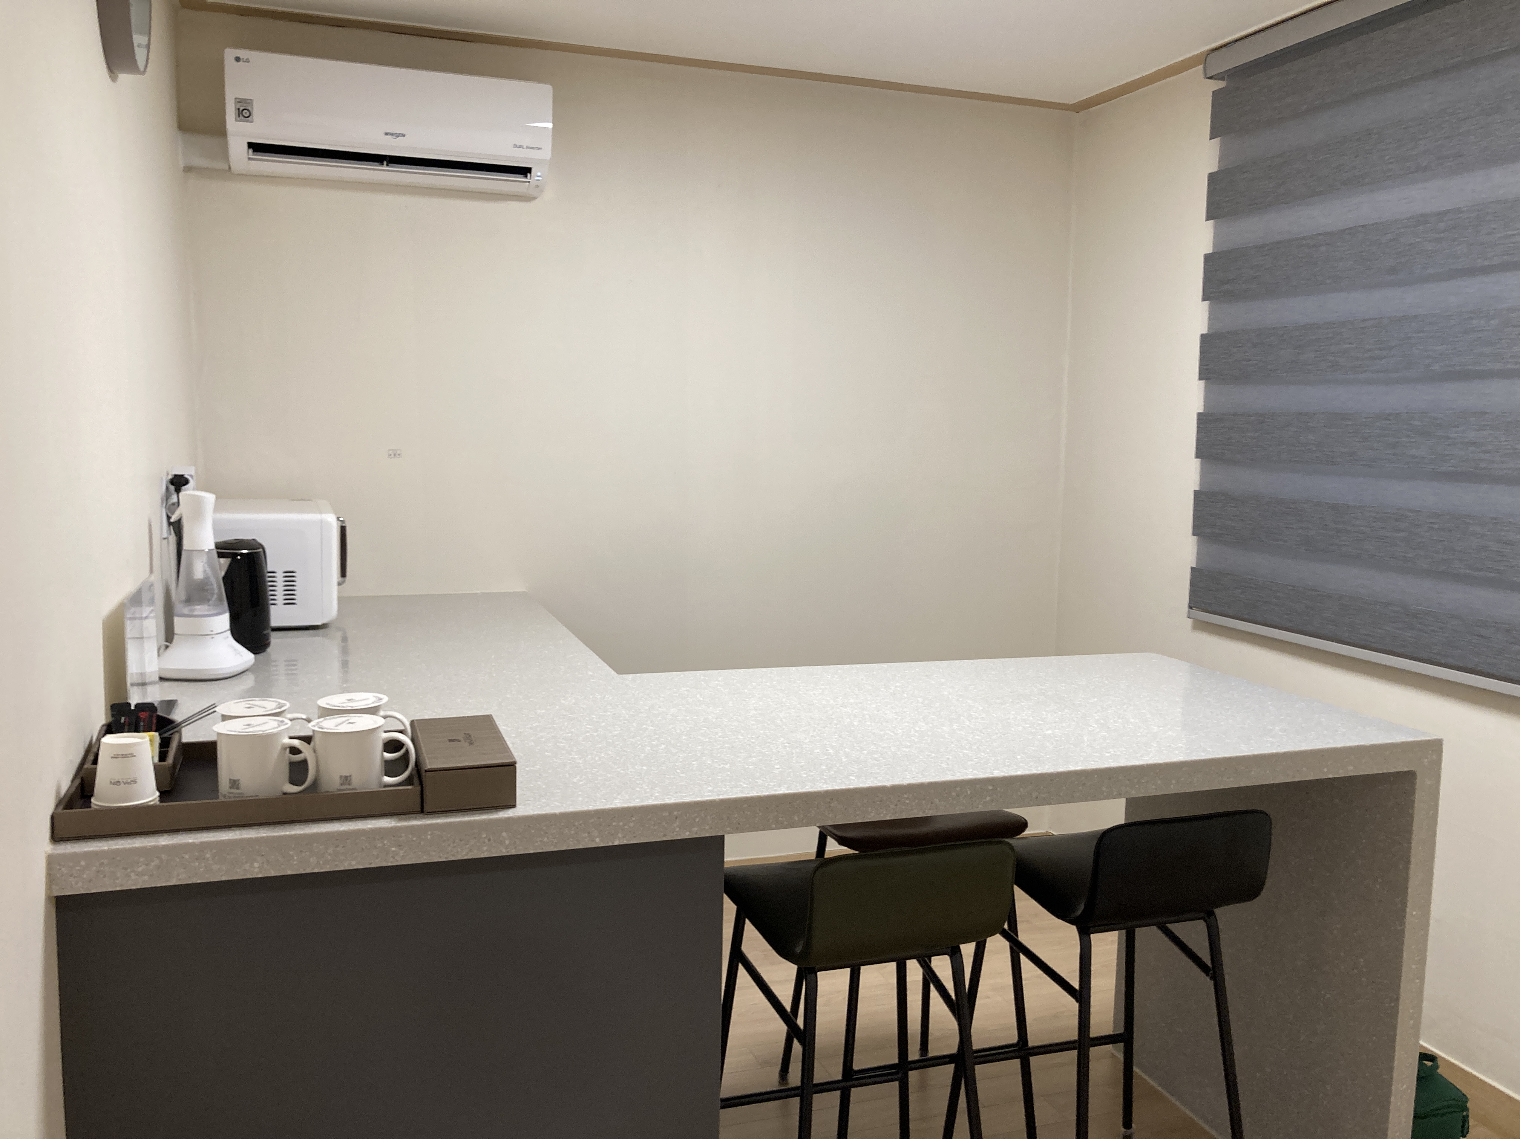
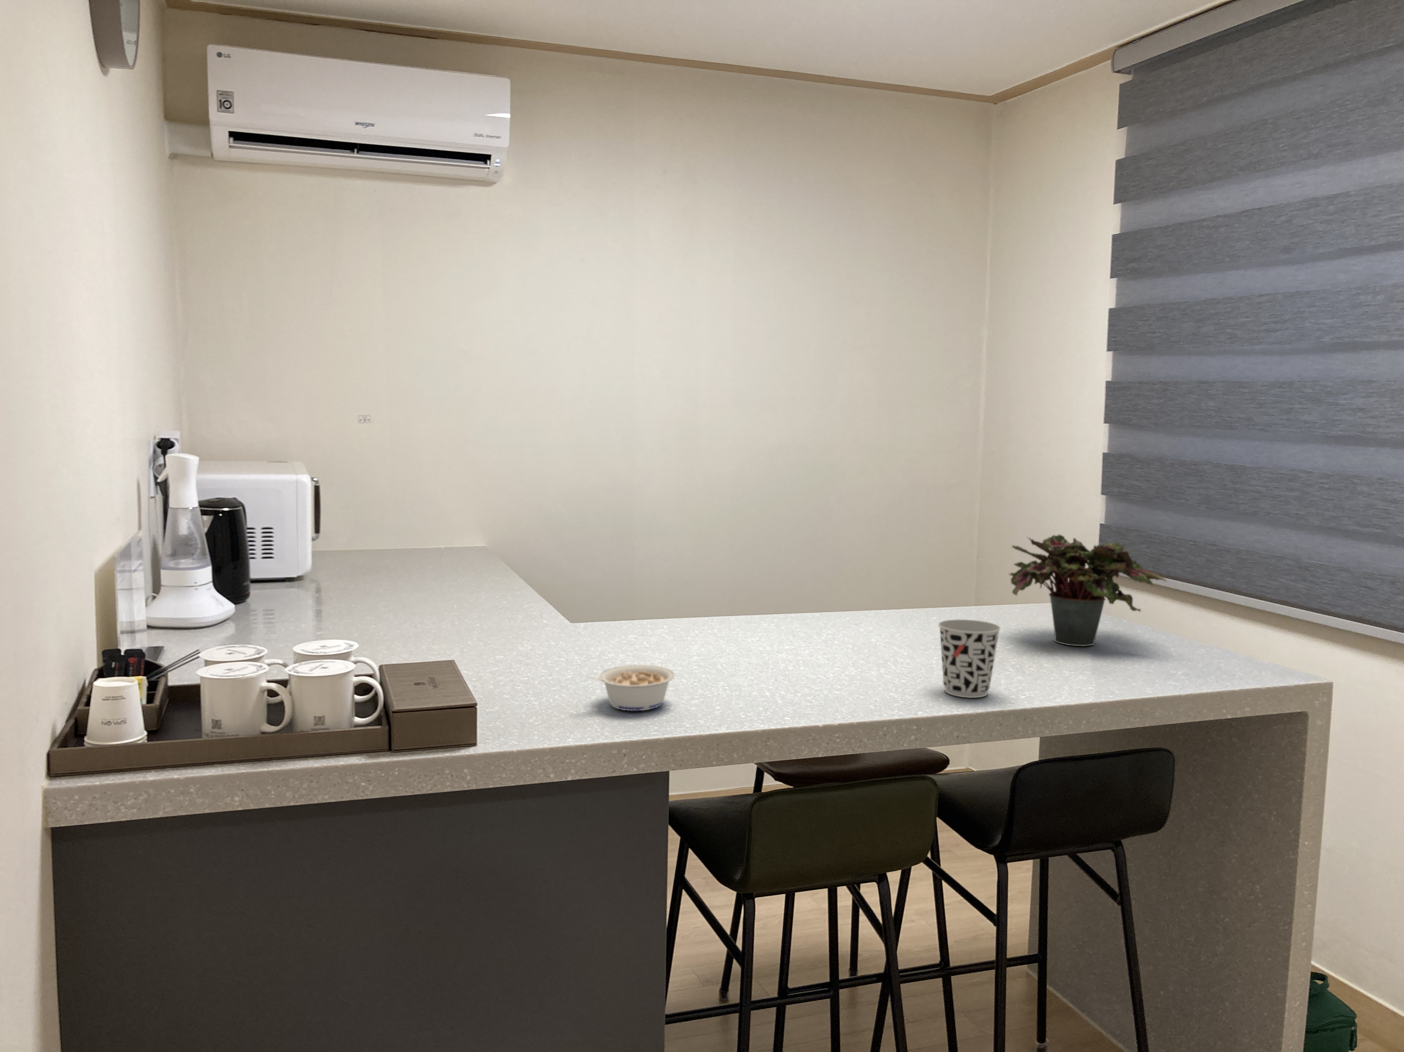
+ potted plant (1080, 591)
+ cup (967, 659)
+ legume (636, 686)
